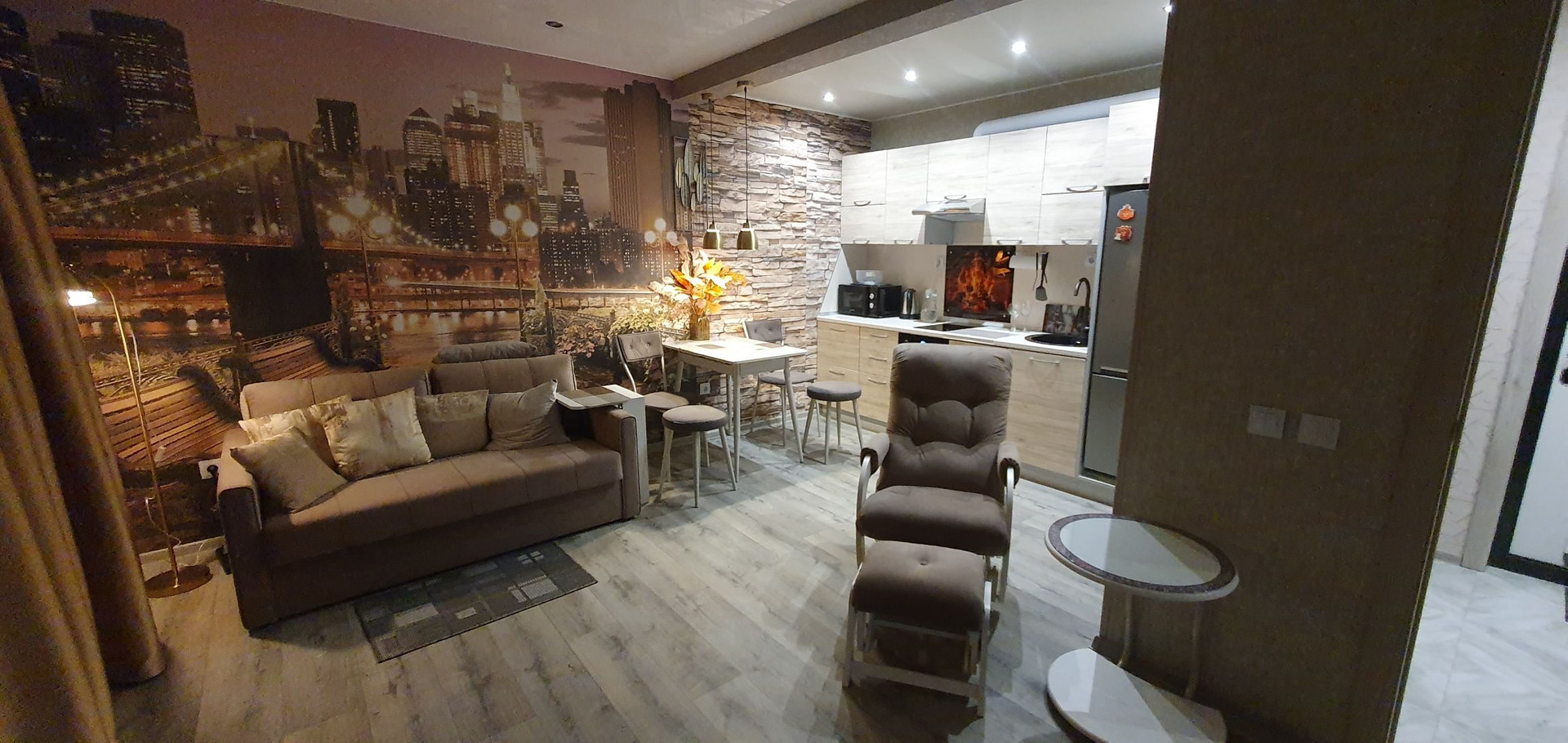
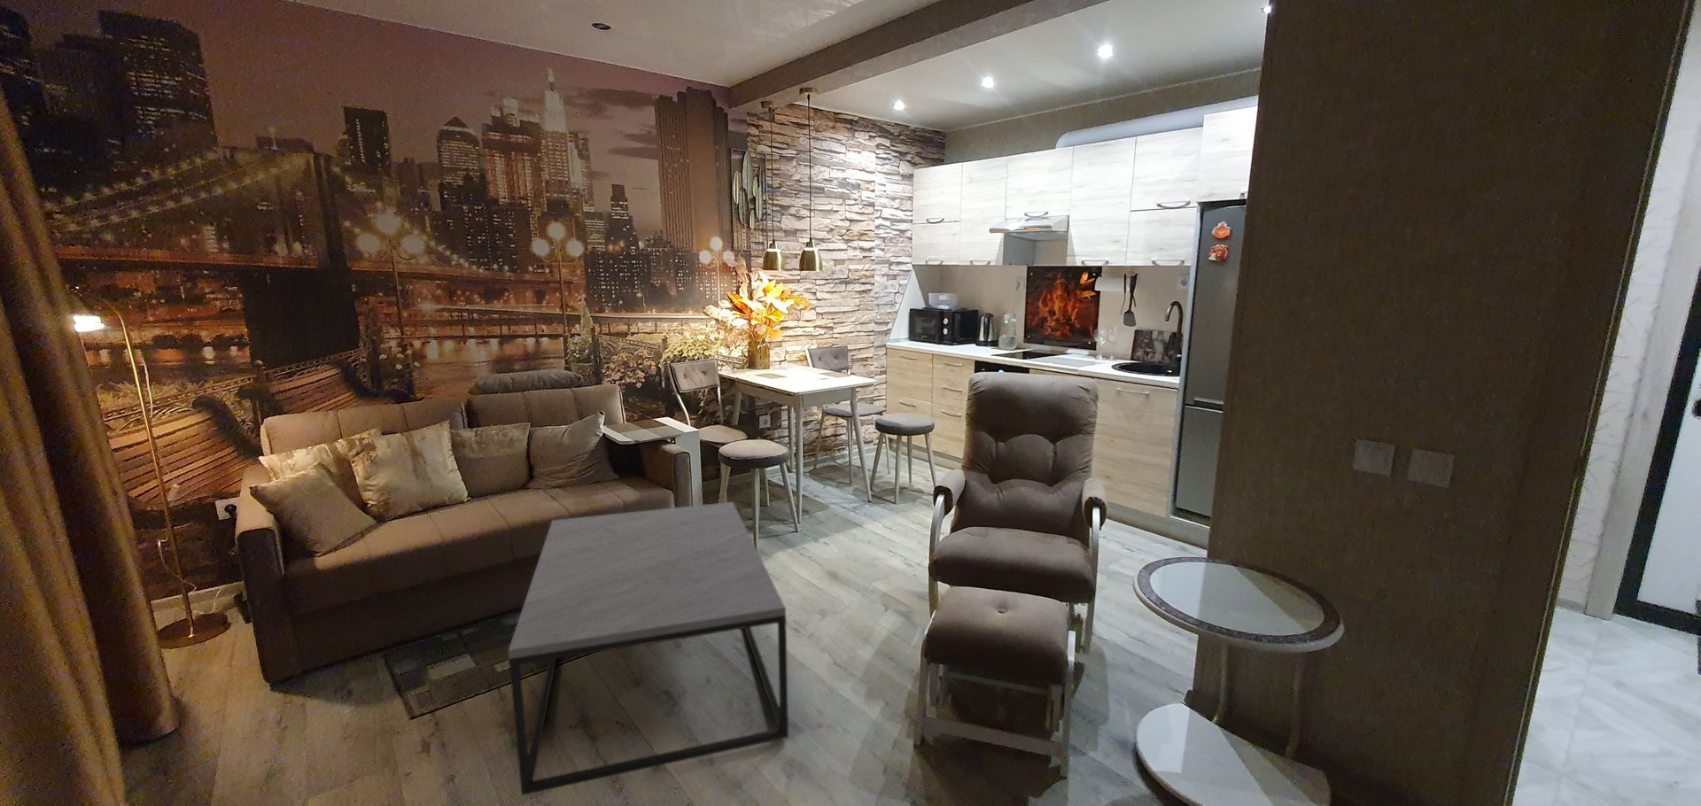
+ coffee table (653, 613)
